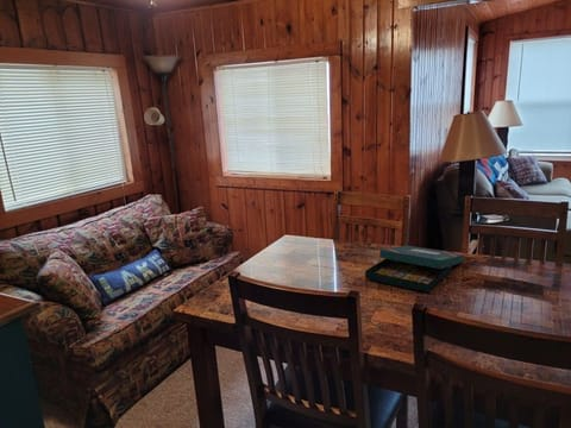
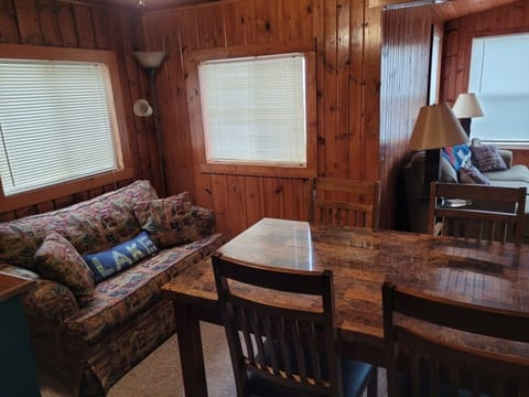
- board game (415, 259)
